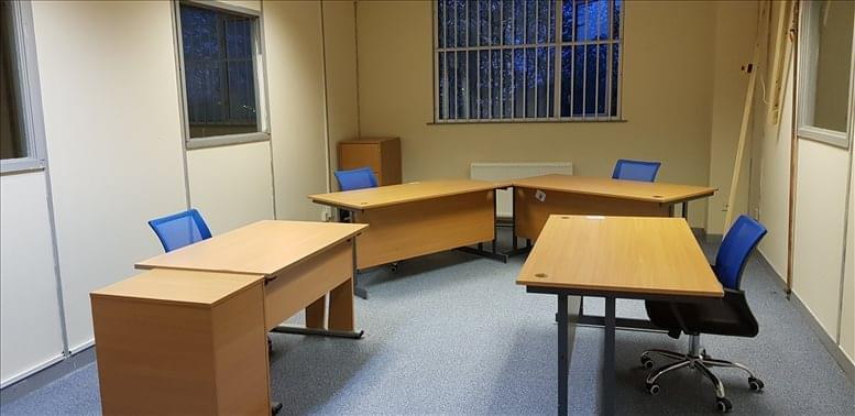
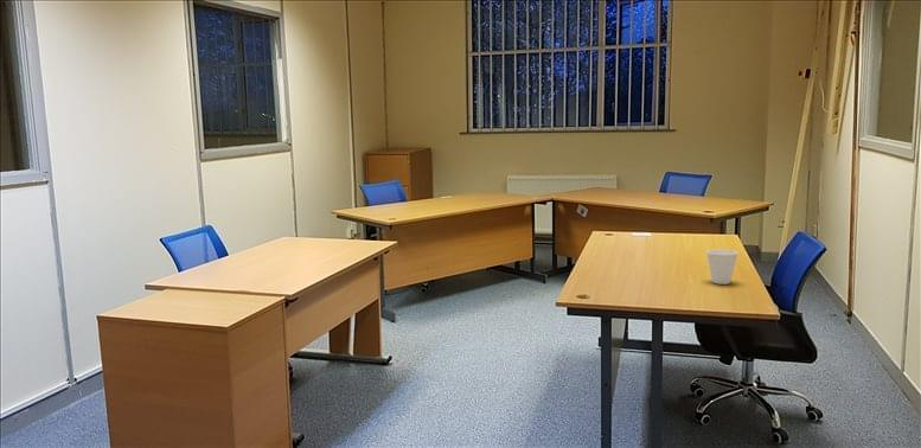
+ cup (721, 267)
